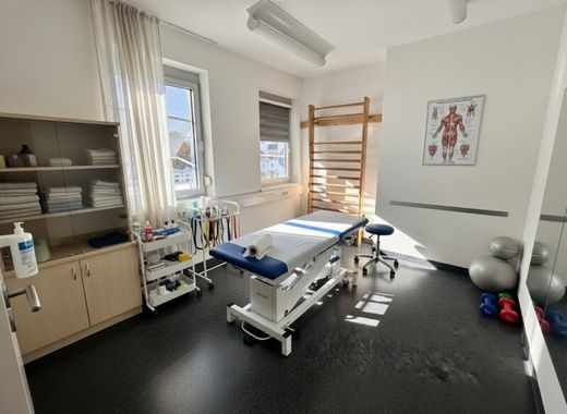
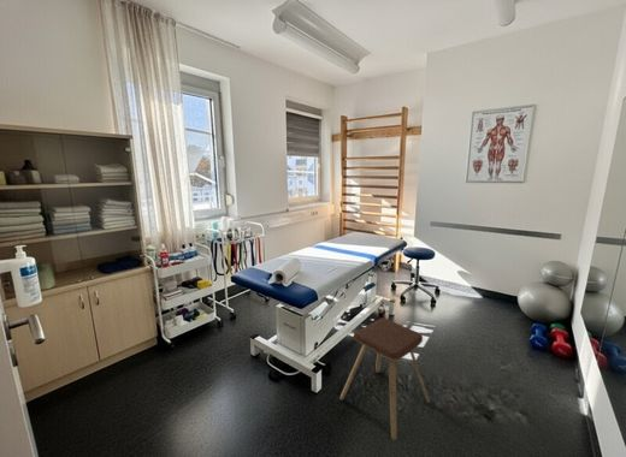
+ music stool (389, 368)
